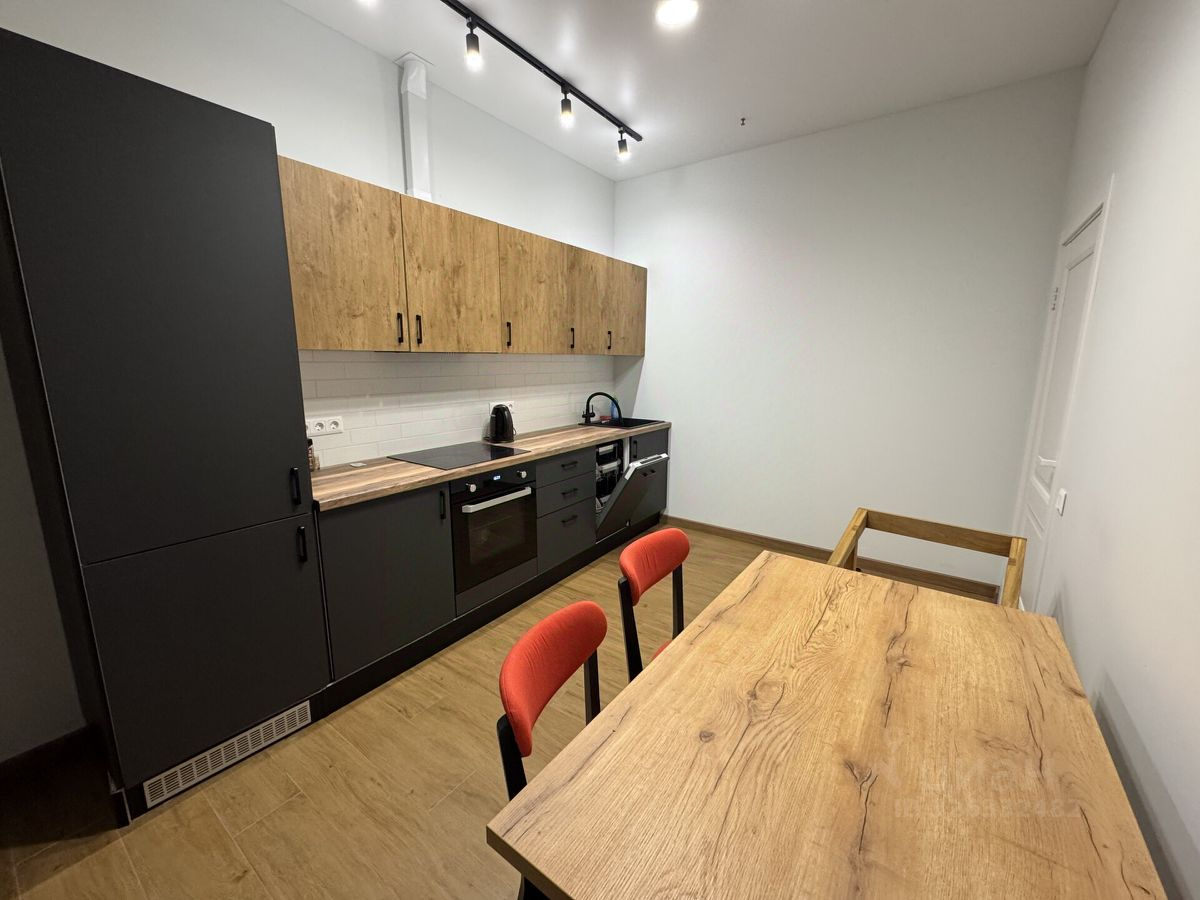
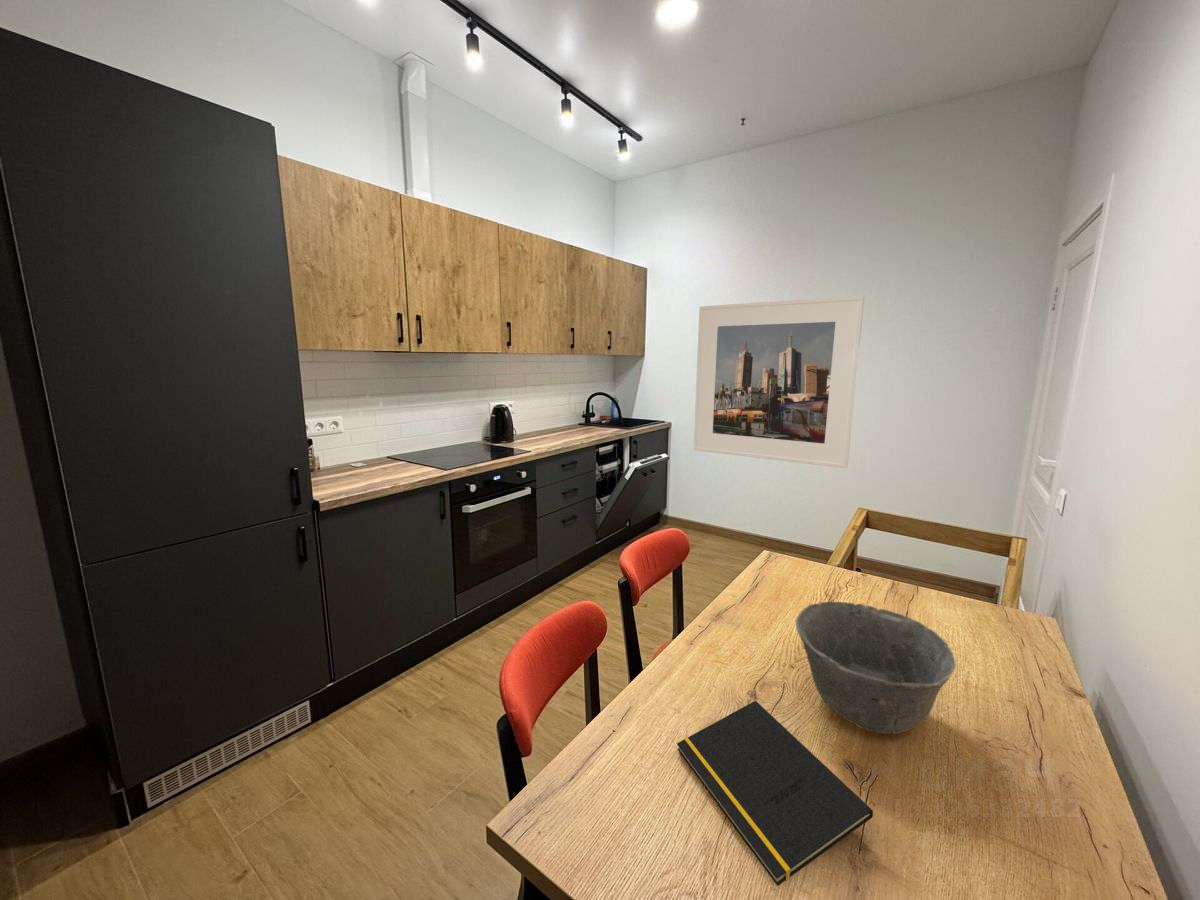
+ bowl (866, 671)
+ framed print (768, 382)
+ notepad (764, 776)
